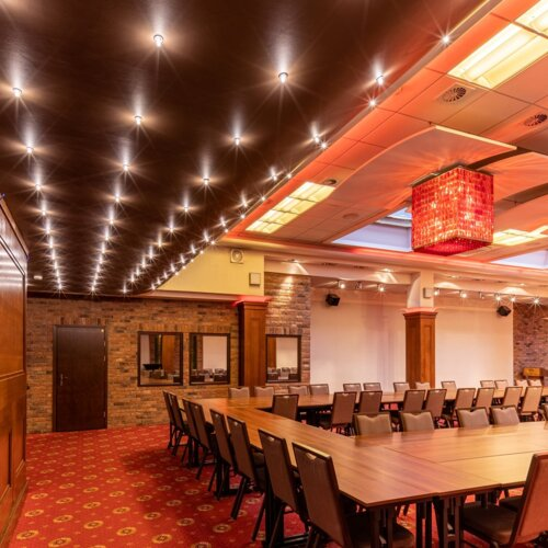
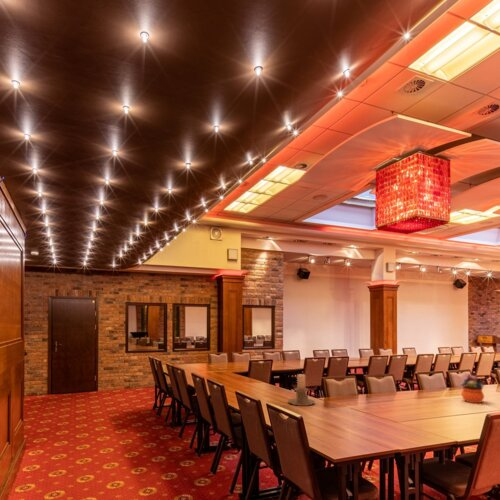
+ candle holder (301, 388)
+ flower arrangement (472, 387)
